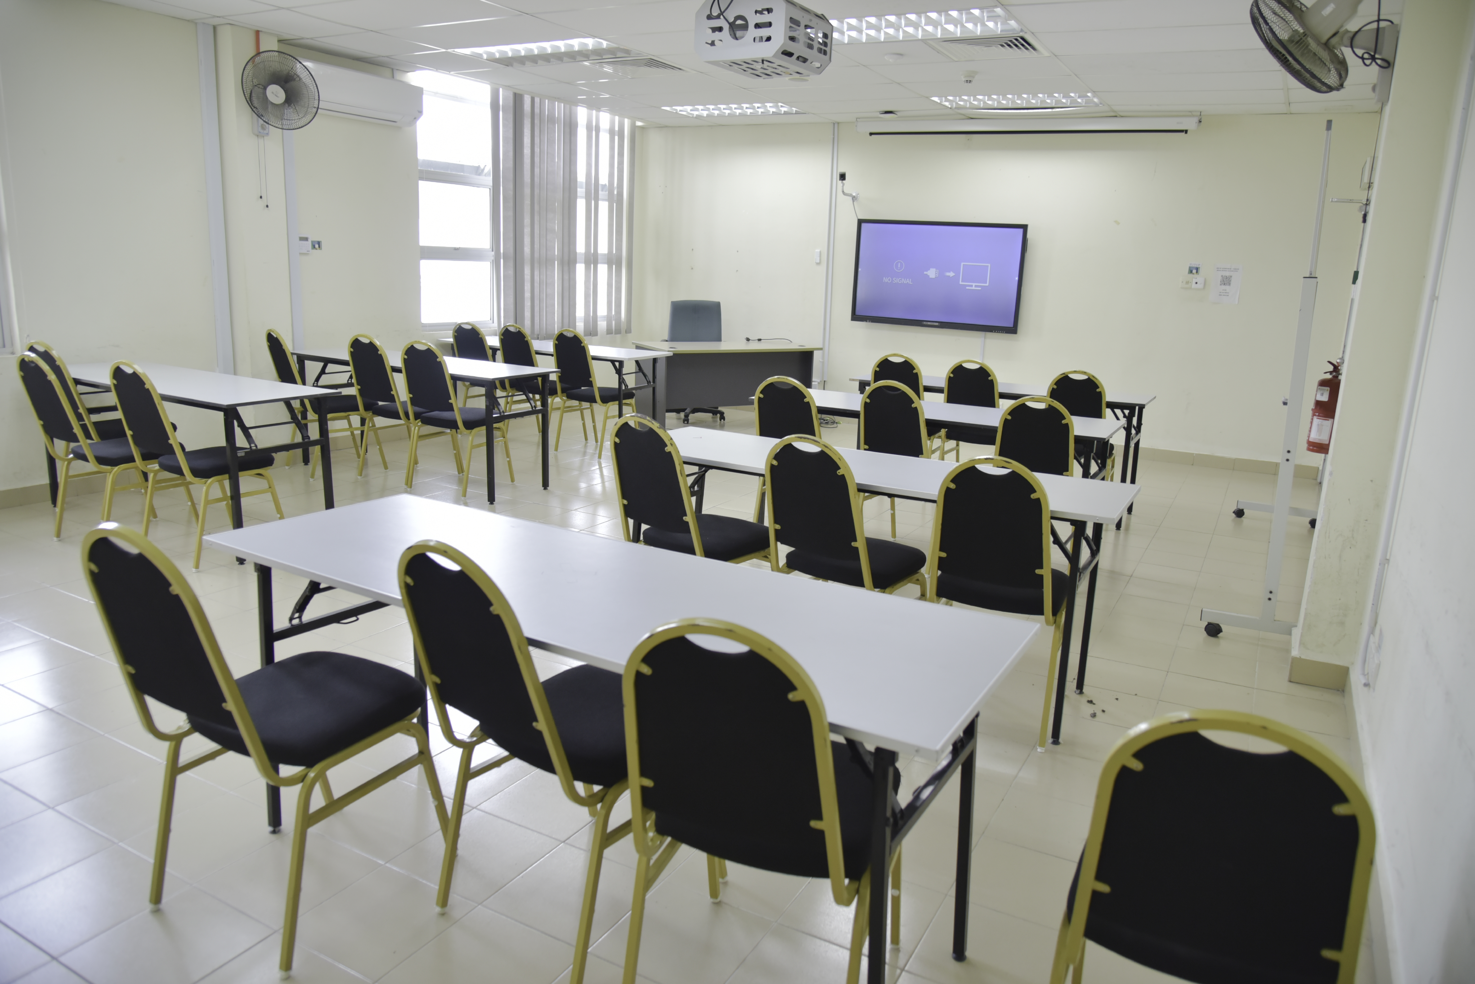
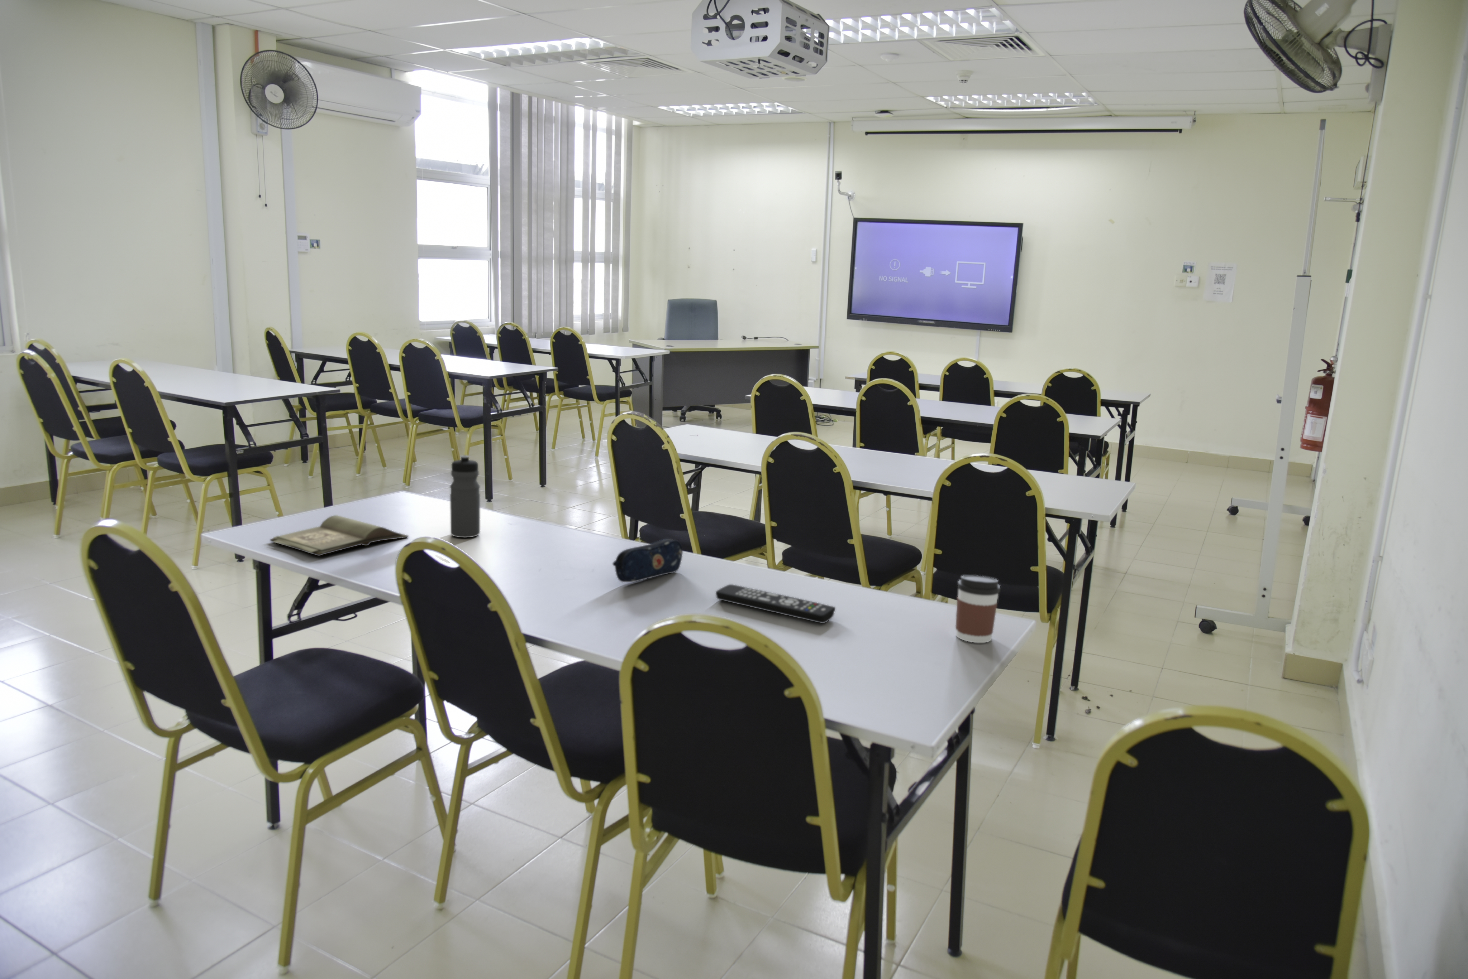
+ coffee cup (976, 606)
+ hardback book (339, 532)
+ water bottle (465, 495)
+ pencil case (650, 561)
+ remote control (774, 603)
